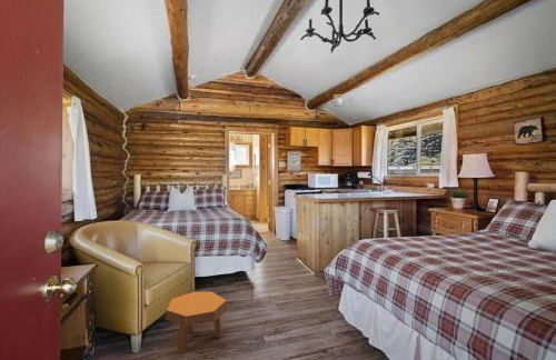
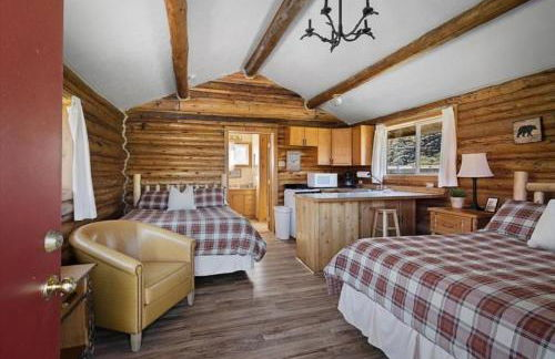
- footstool (197, 319)
